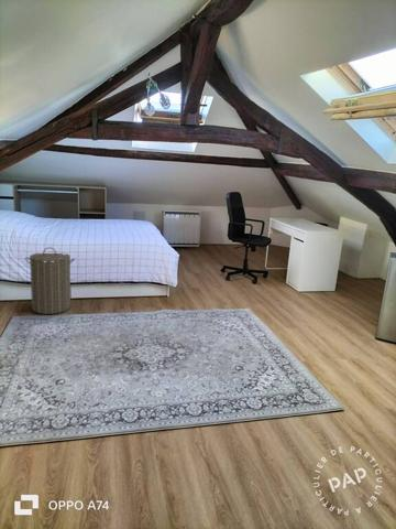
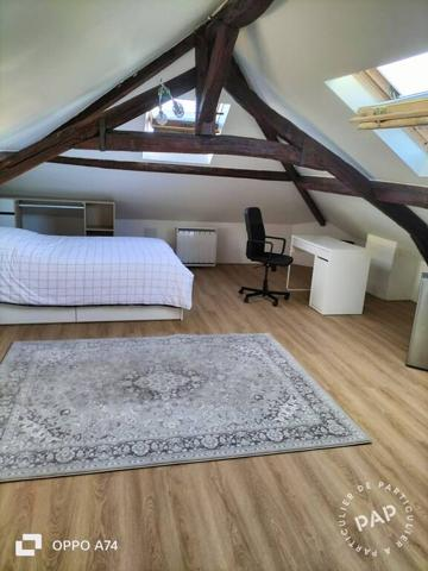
- laundry hamper (51, 278)
